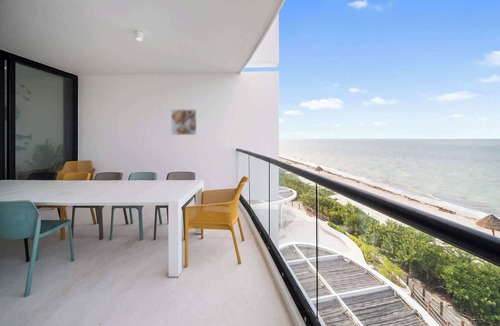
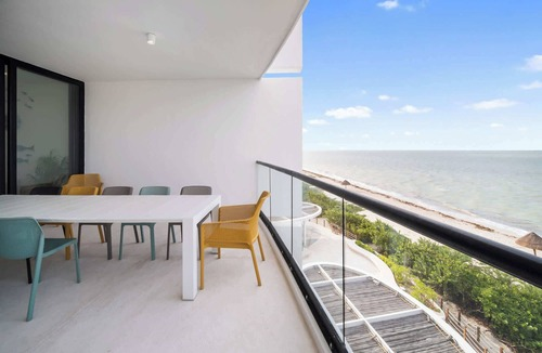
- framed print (184, 122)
